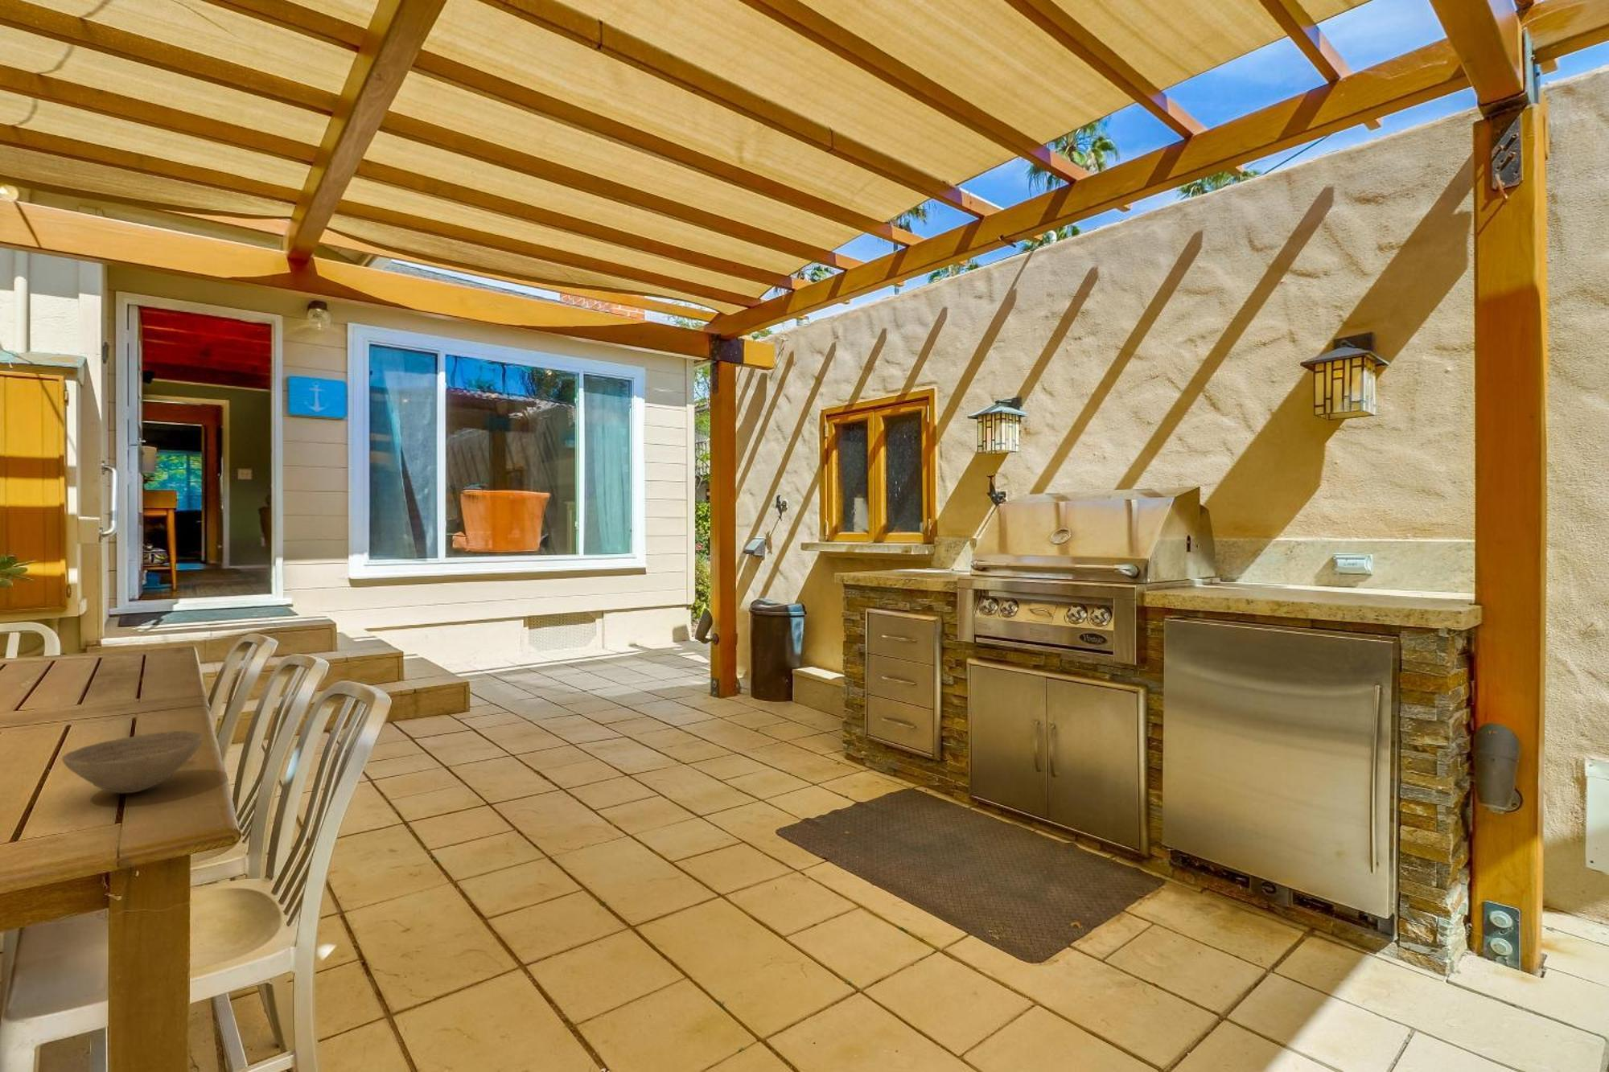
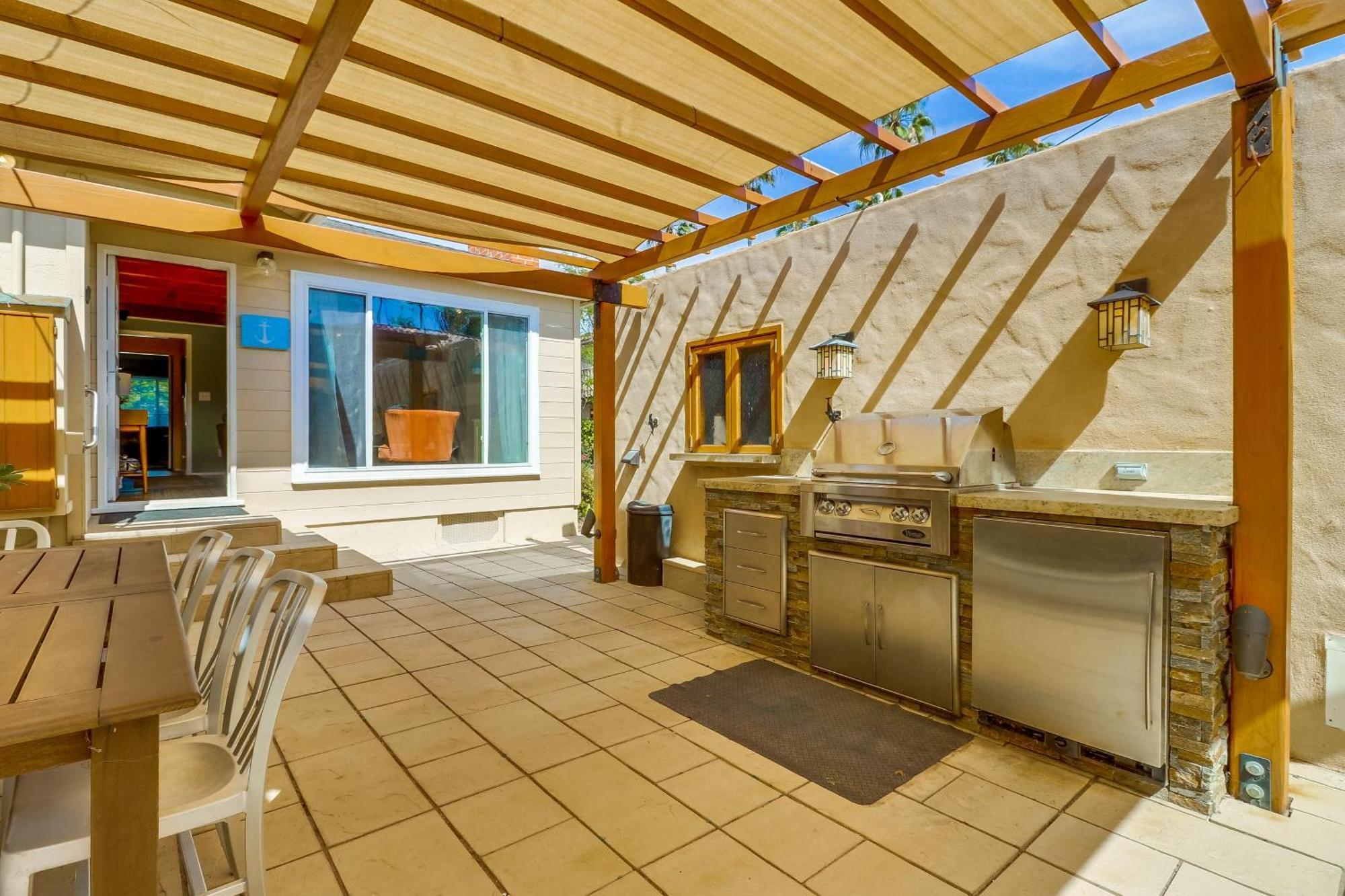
- bowl (136, 767)
